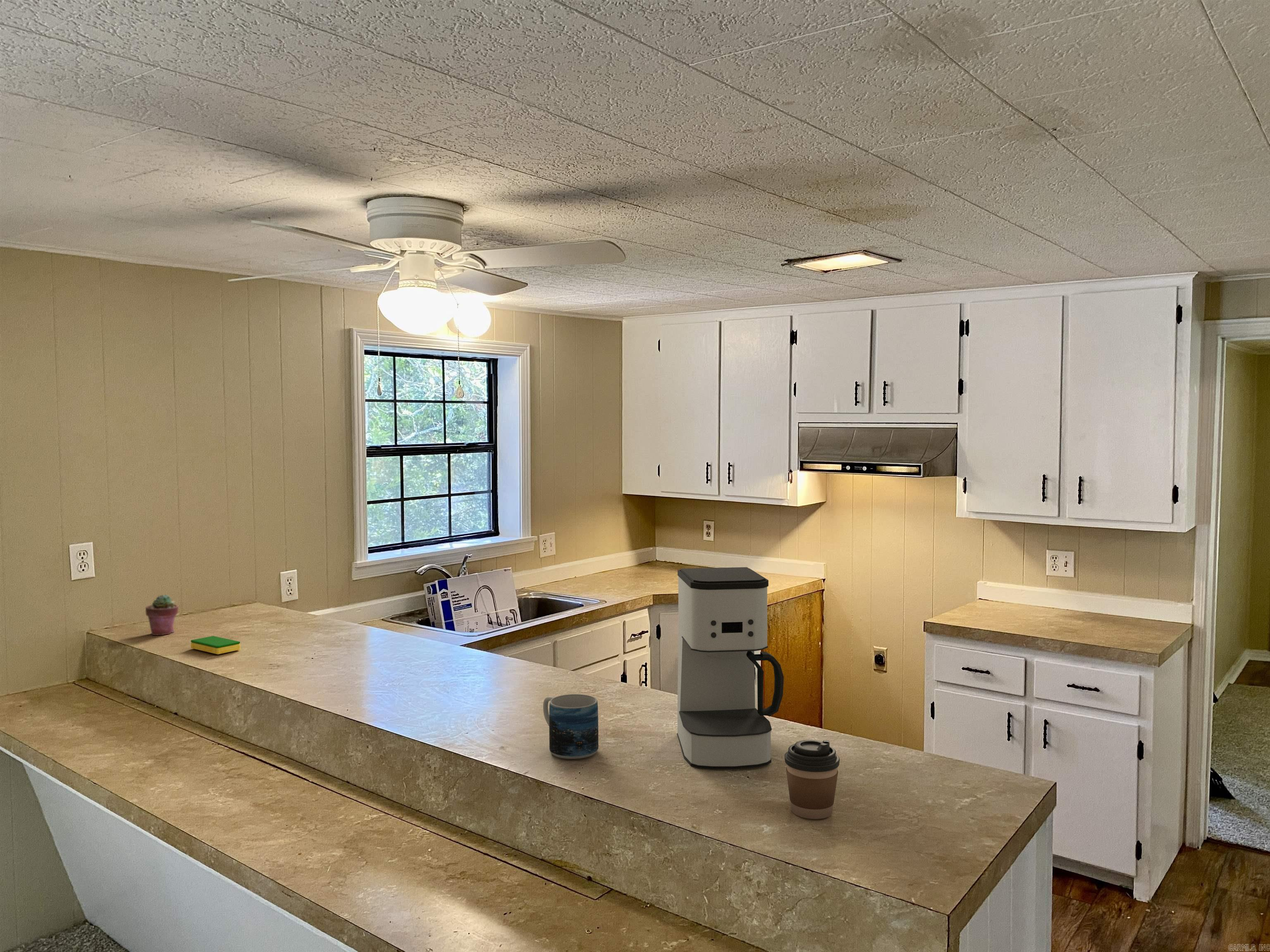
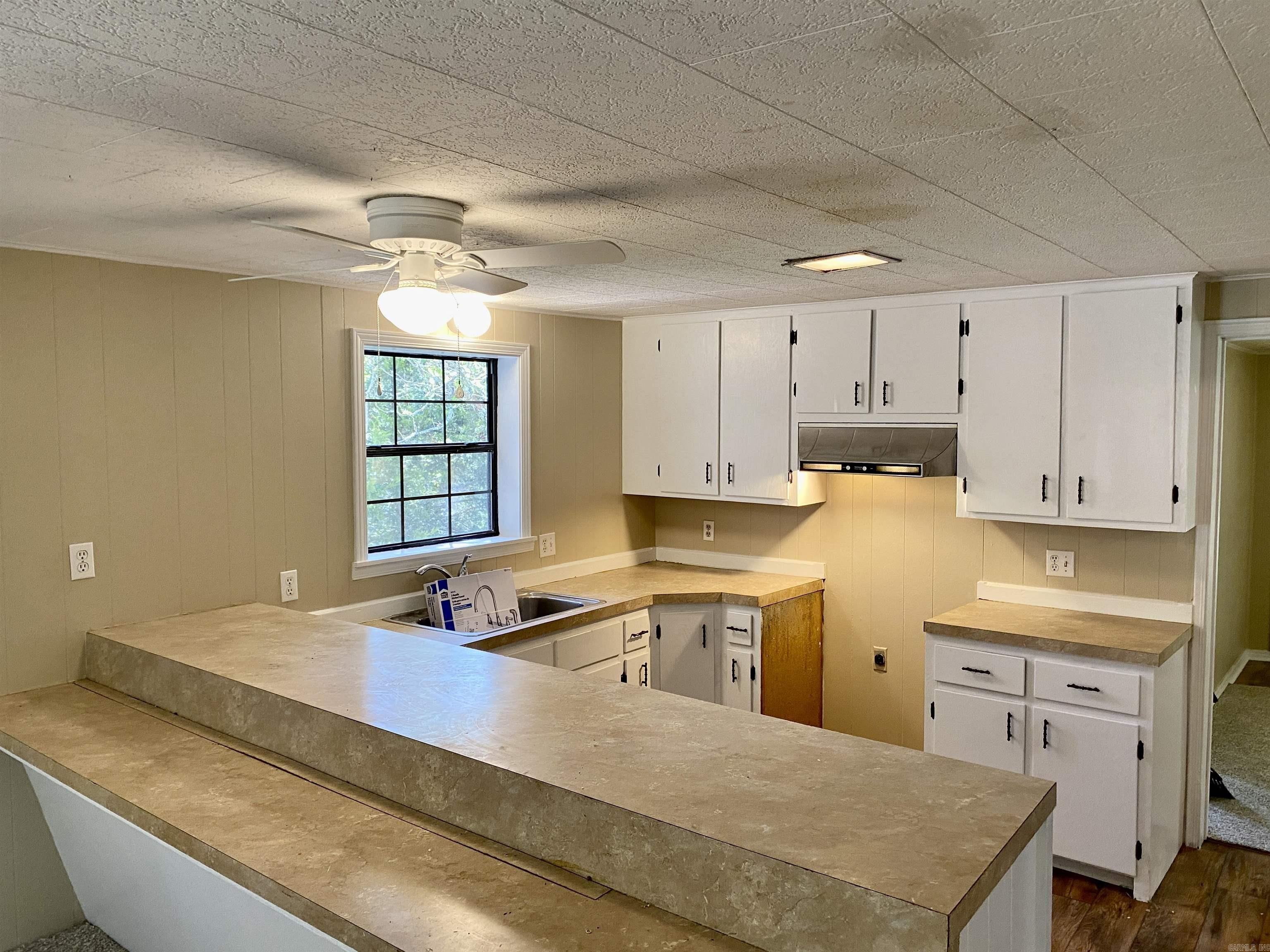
- coffee maker (731, 663)
- coffee cup (812, 776)
- dish sponge (215, 645)
- potted succulent (162, 614)
- mug (566, 723)
